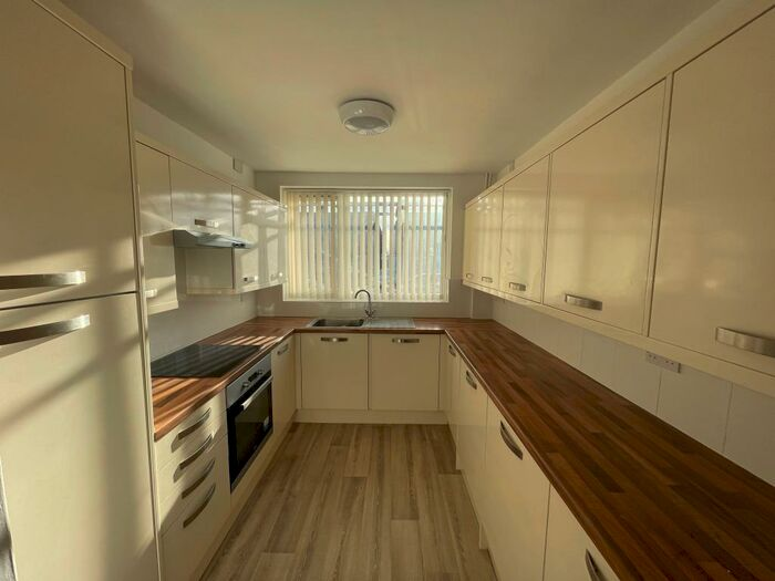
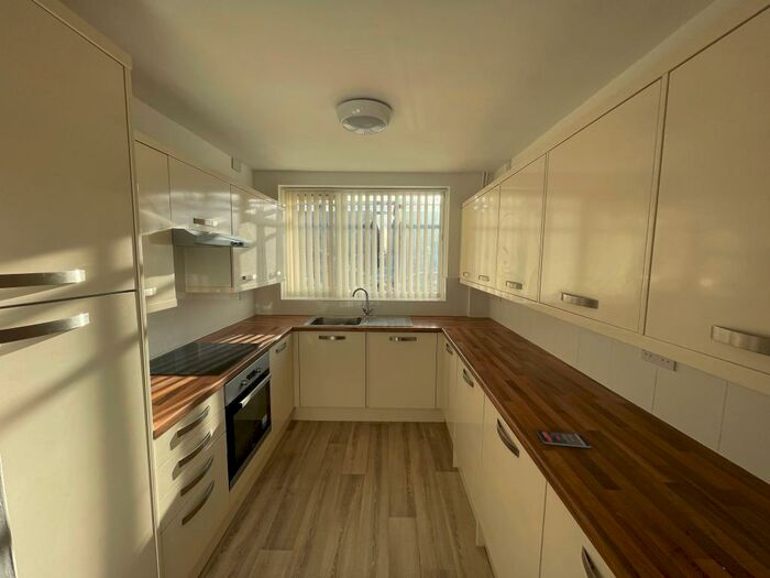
+ smartphone (562, 438)
